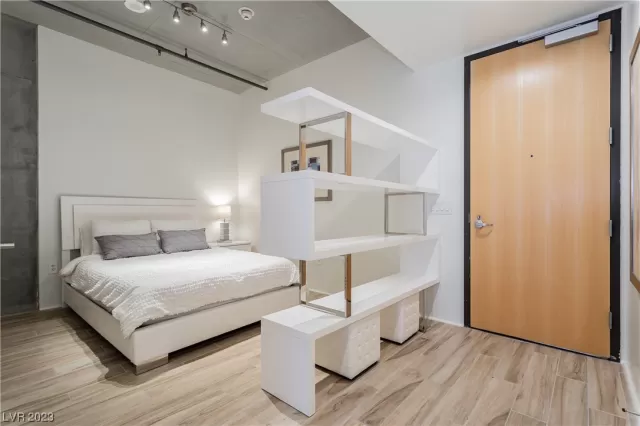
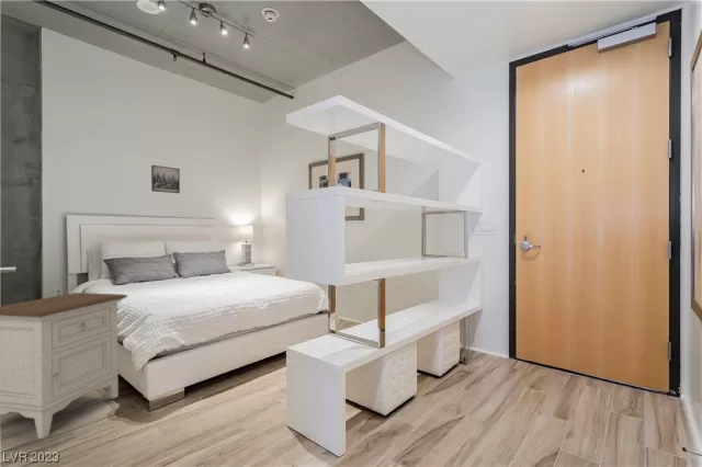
+ wall art (166, 179)
+ nightstand (61, 356)
